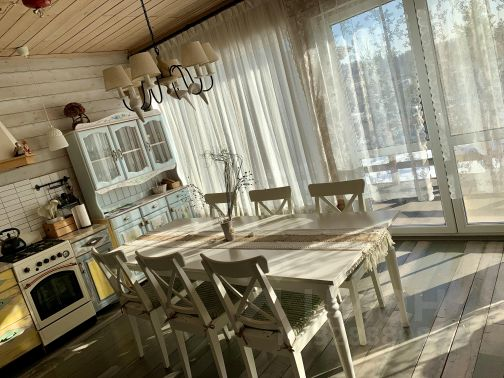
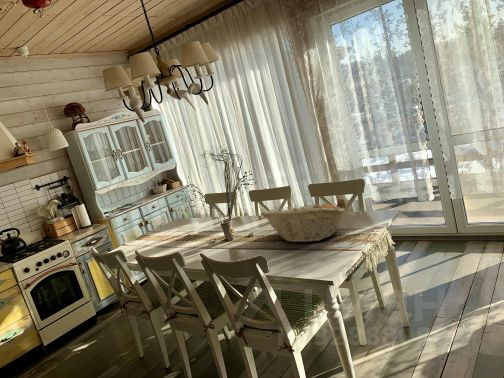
+ fruit basket (302, 218)
